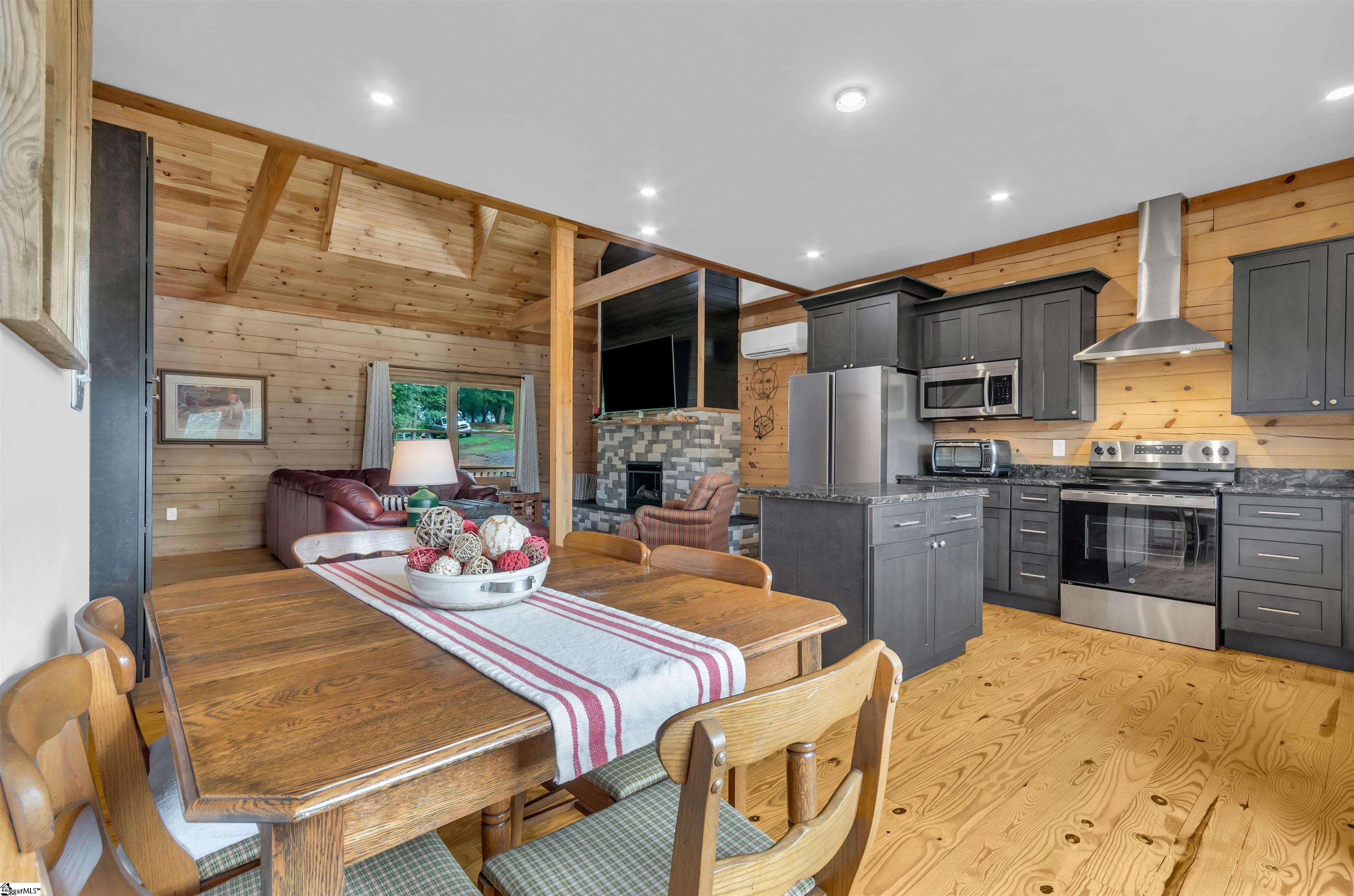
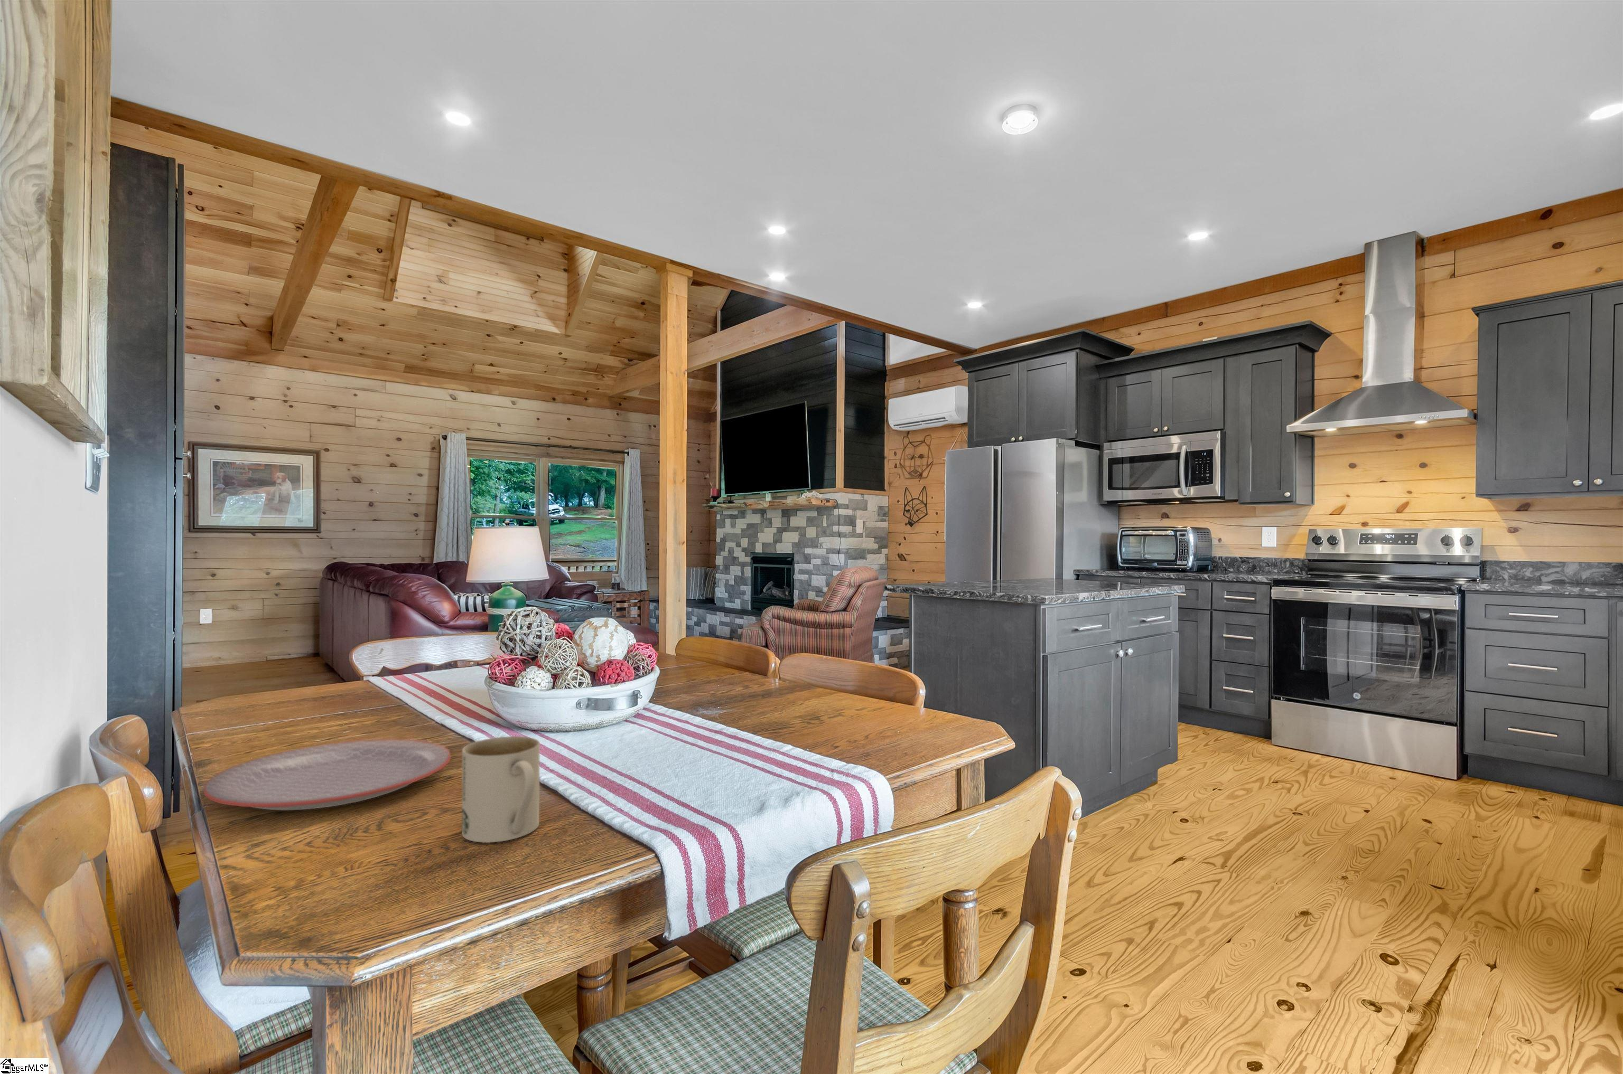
+ plate (336, 776)
+ mug (508, 790)
